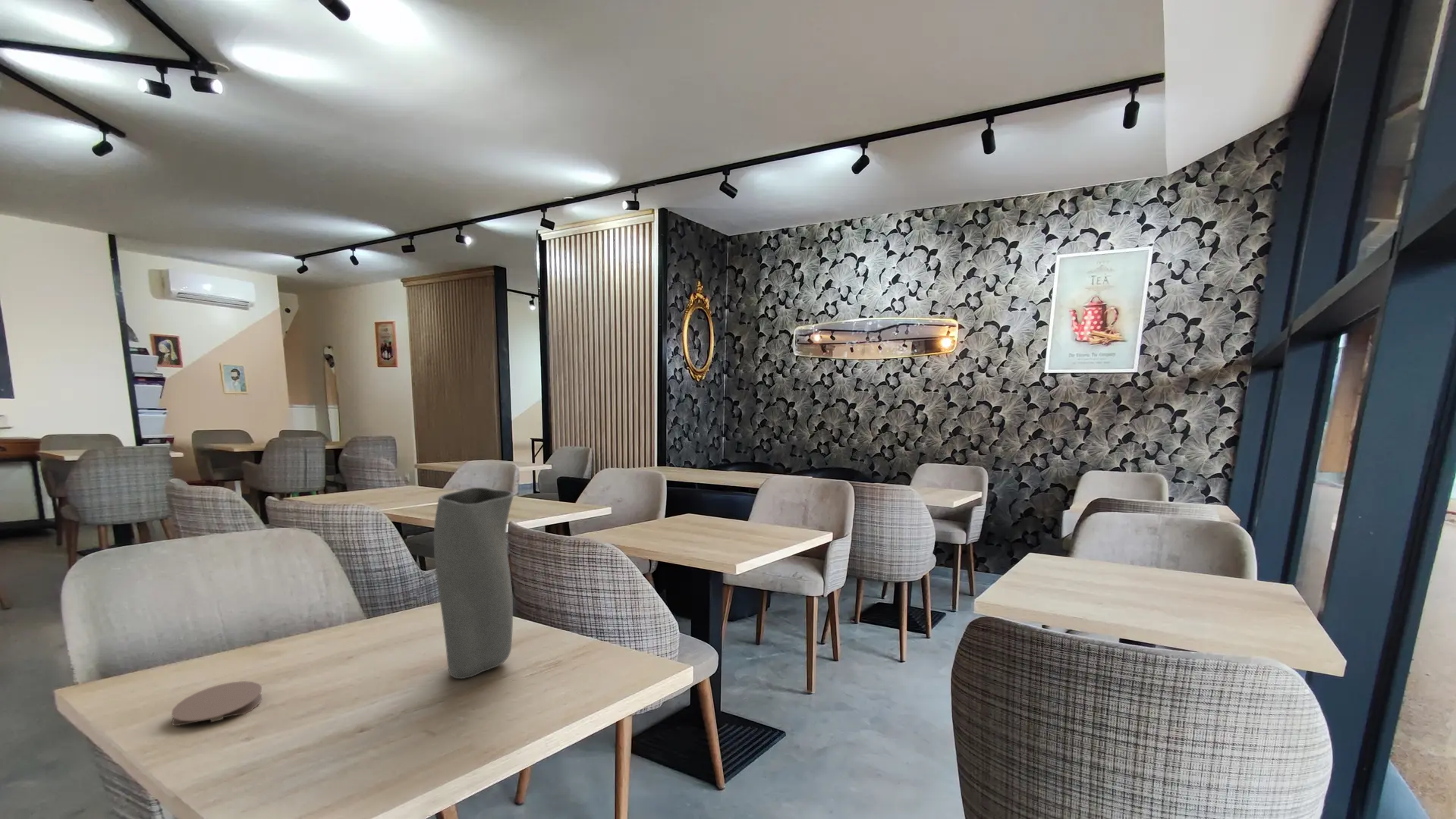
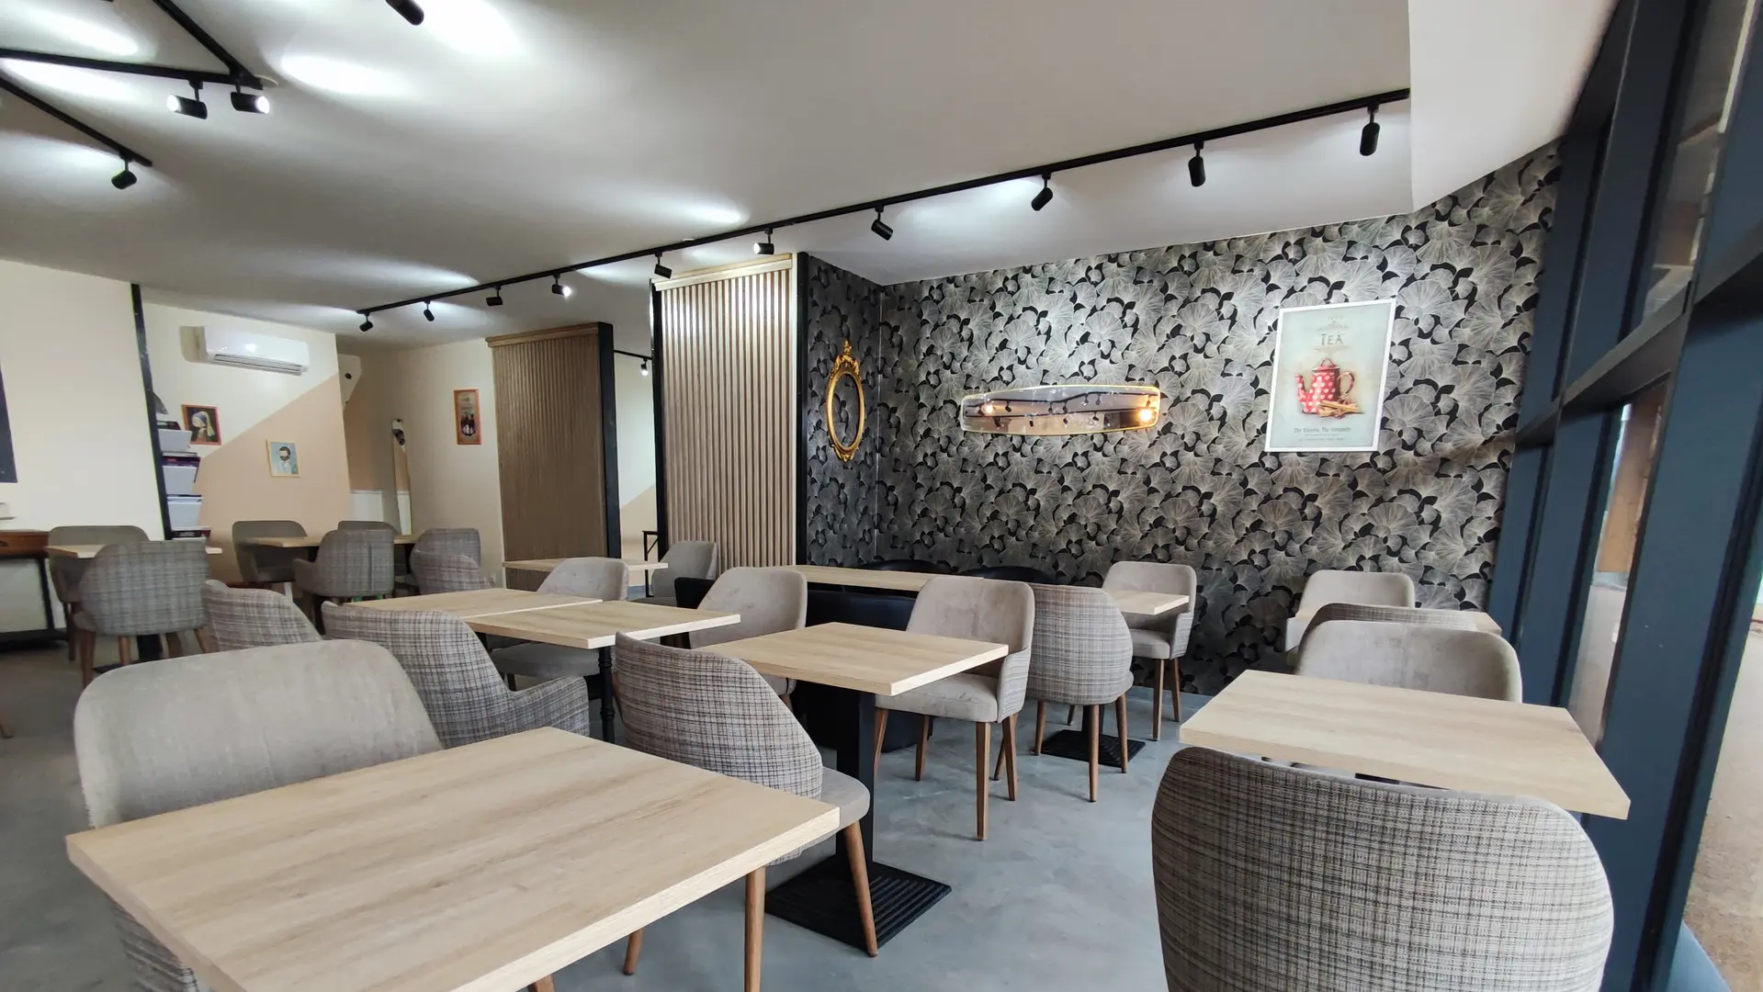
- vase (476, 582)
- coaster (219, 704)
